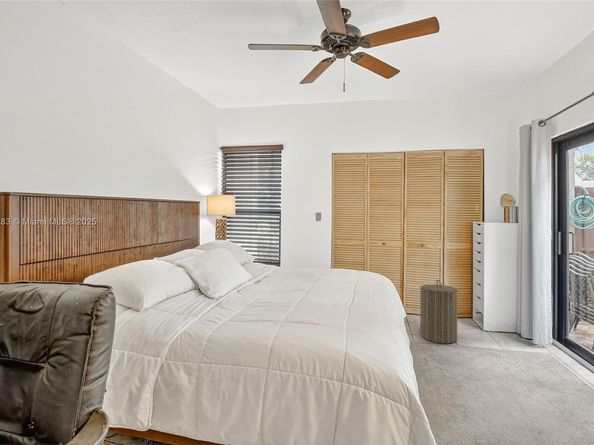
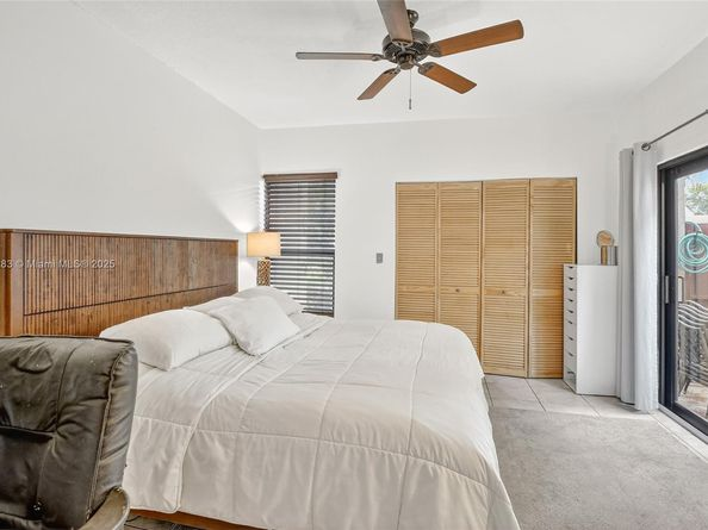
- laundry hamper (438, 308)
